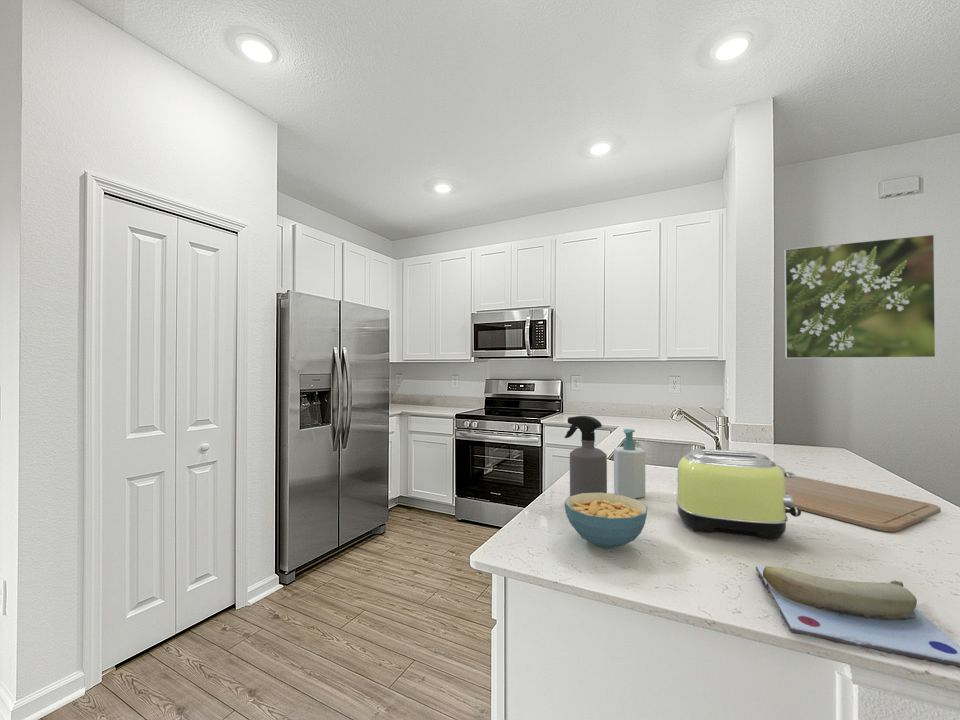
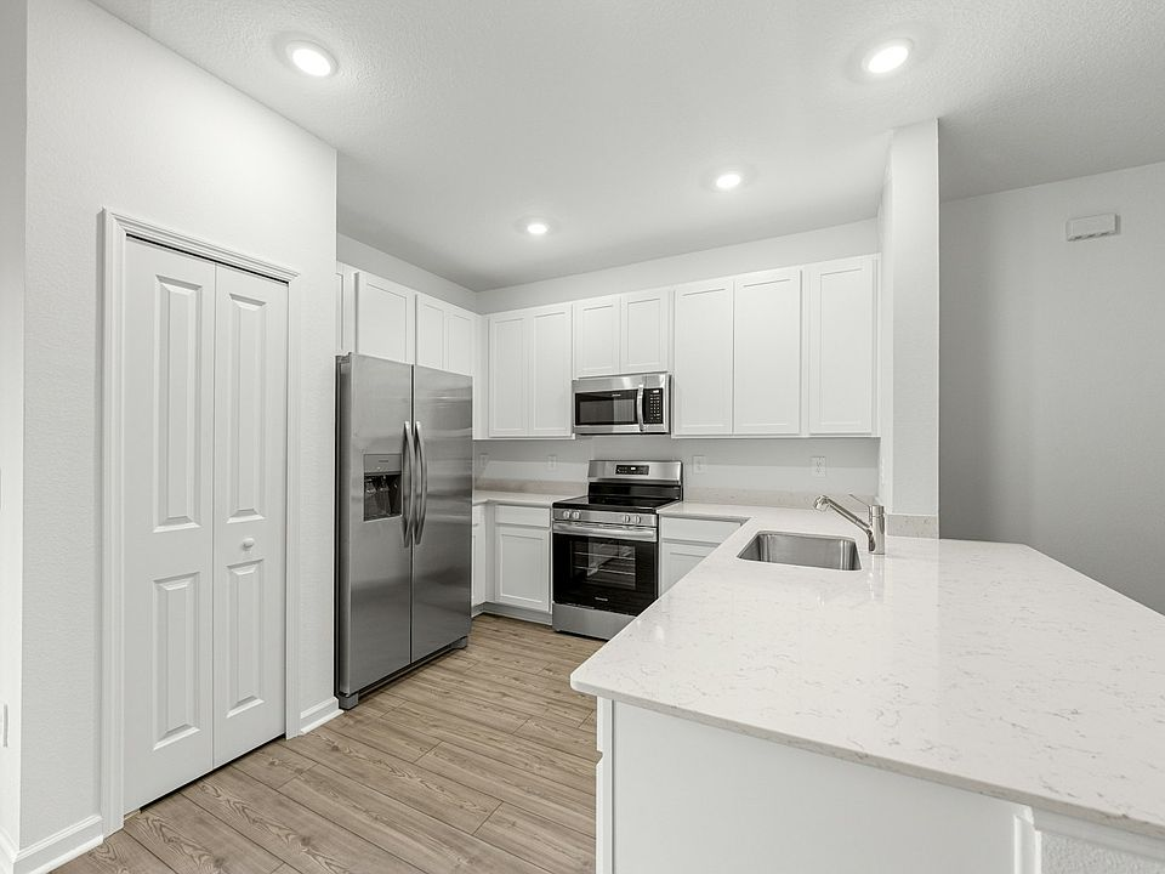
- banana (847, 595)
- cereal bowl (605, 523)
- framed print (855, 300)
- soap bottle (629, 462)
- spray bottle (585, 460)
- toaster (733, 491)
- chopping board (808, 493)
